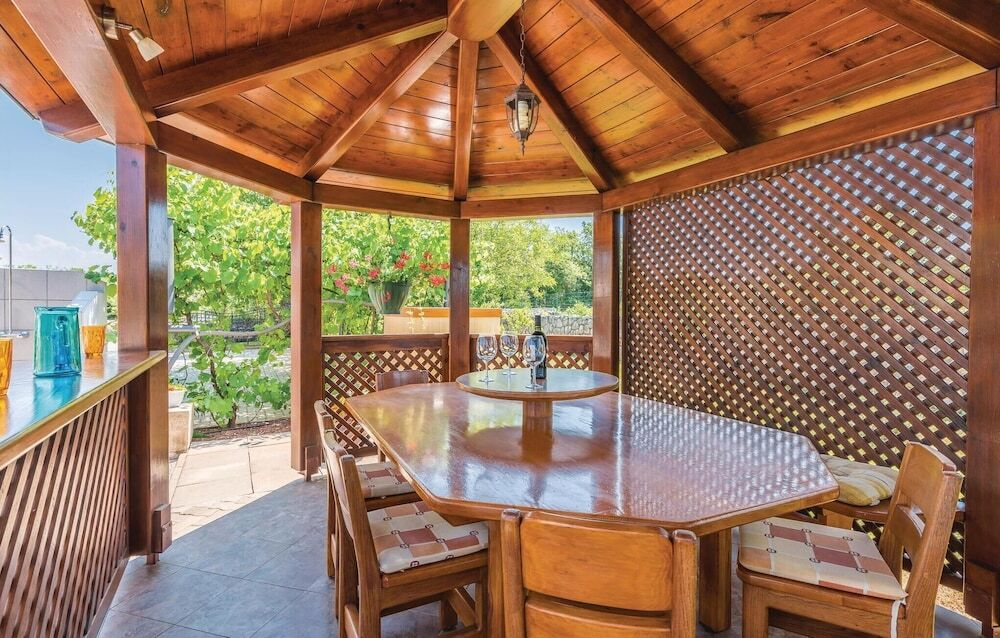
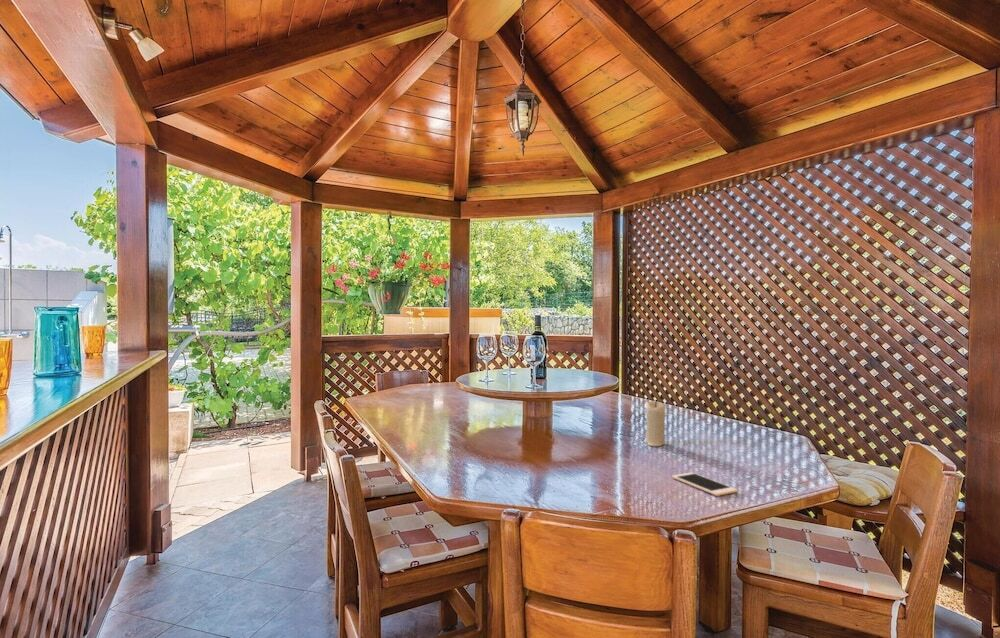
+ cell phone (703, 483)
+ candle (655, 422)
